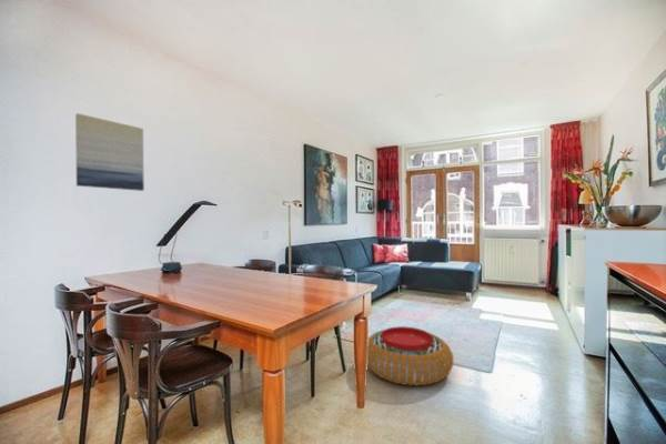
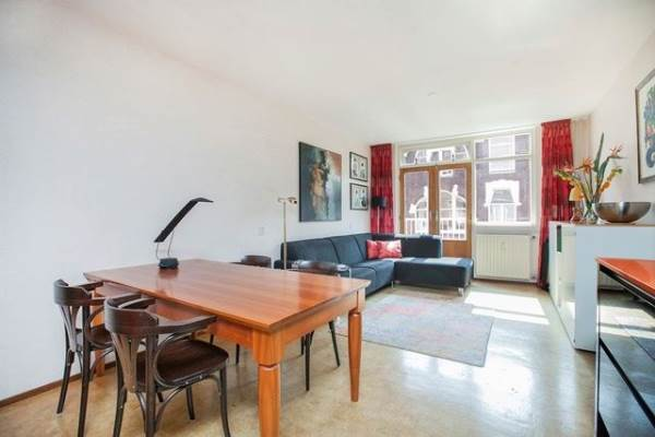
- wall art (112, 154)
- pouf (406, 351)
